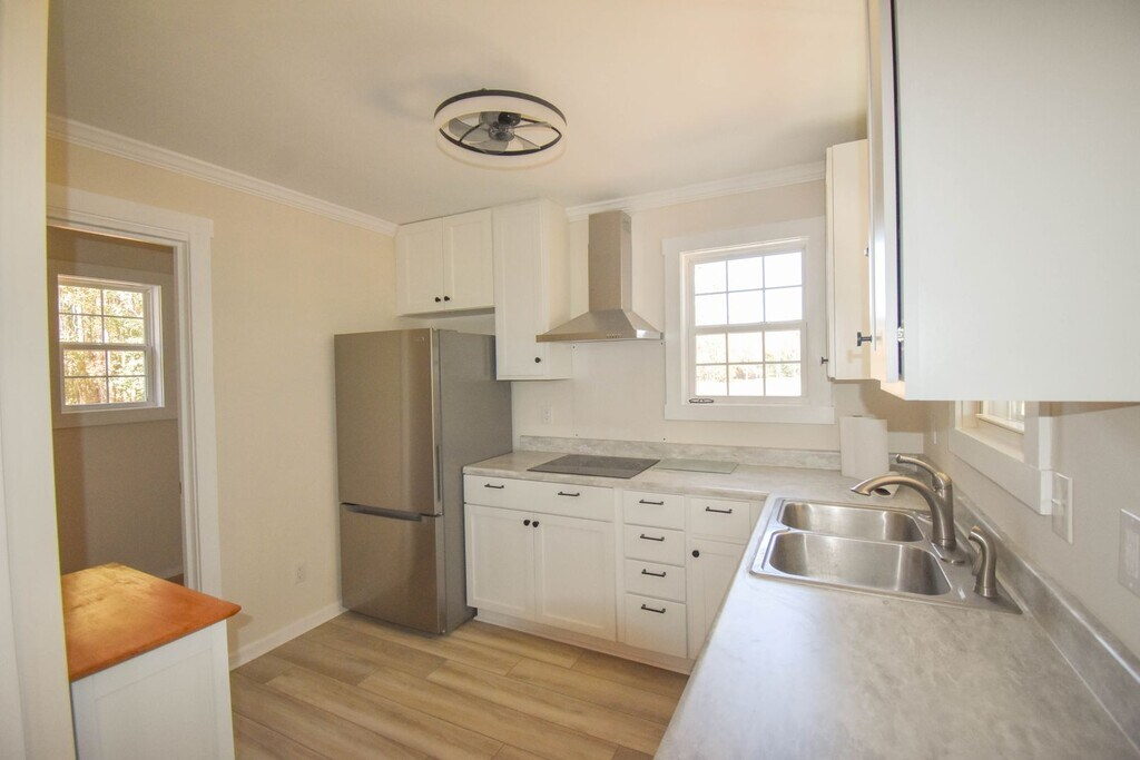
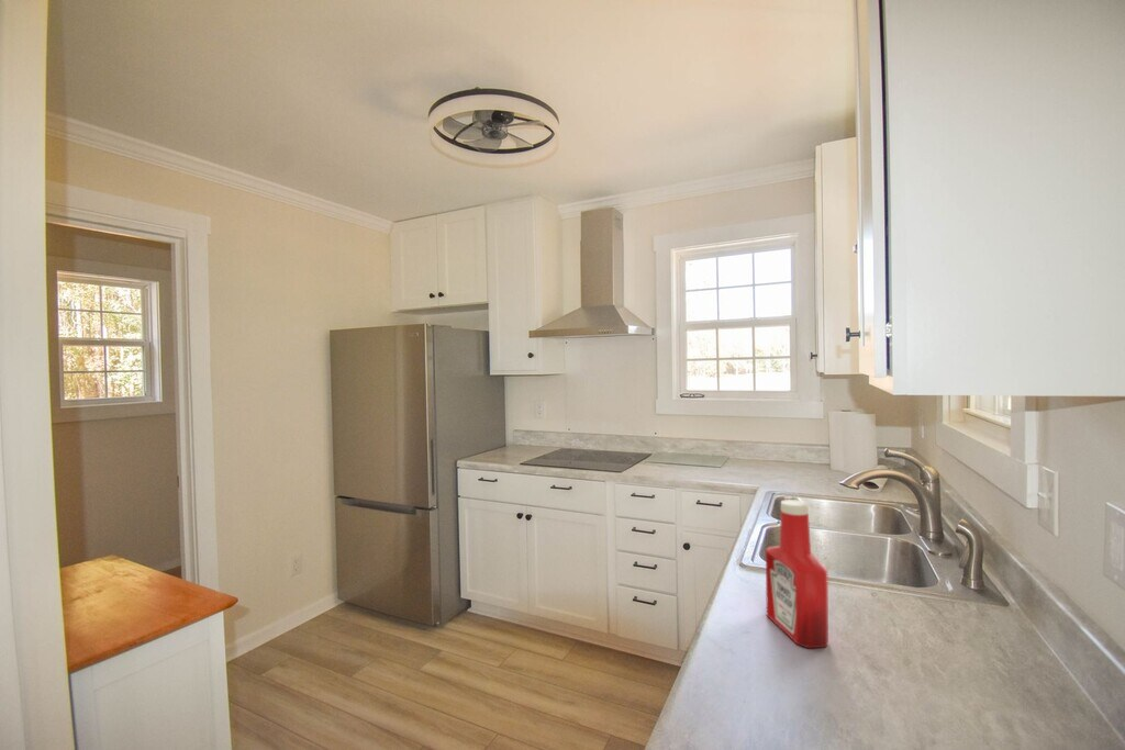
+ soap bottle (794, 566)
